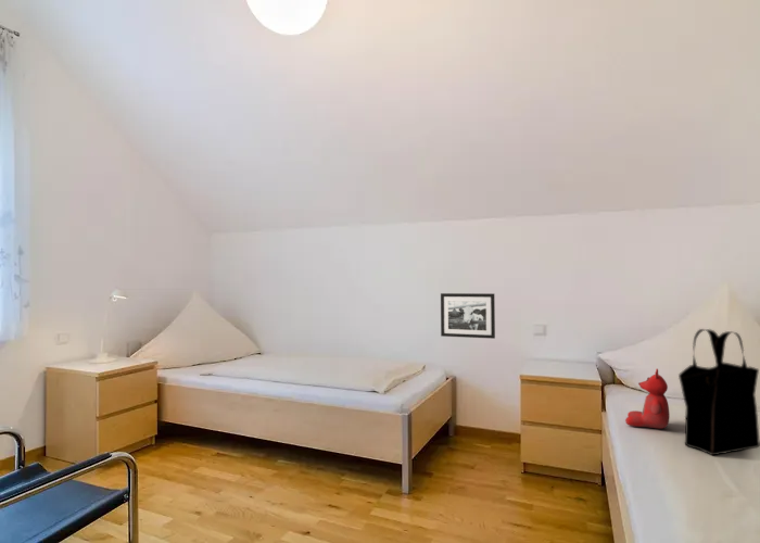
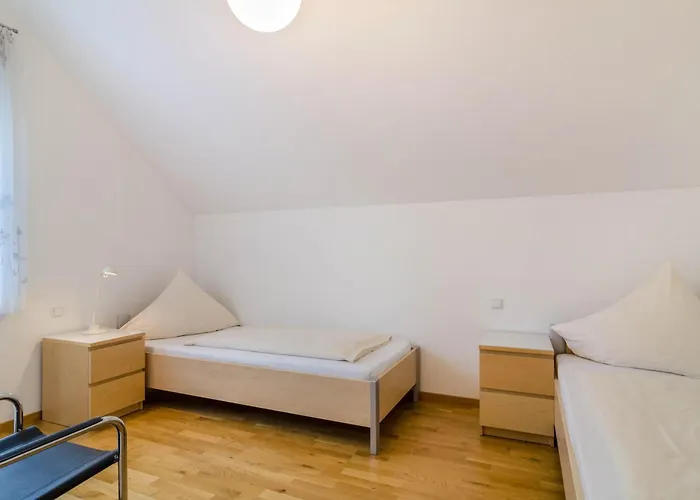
- stuffed bear (647, 396)
- picture frame (467, 315)
- tote bag (720, 388)
